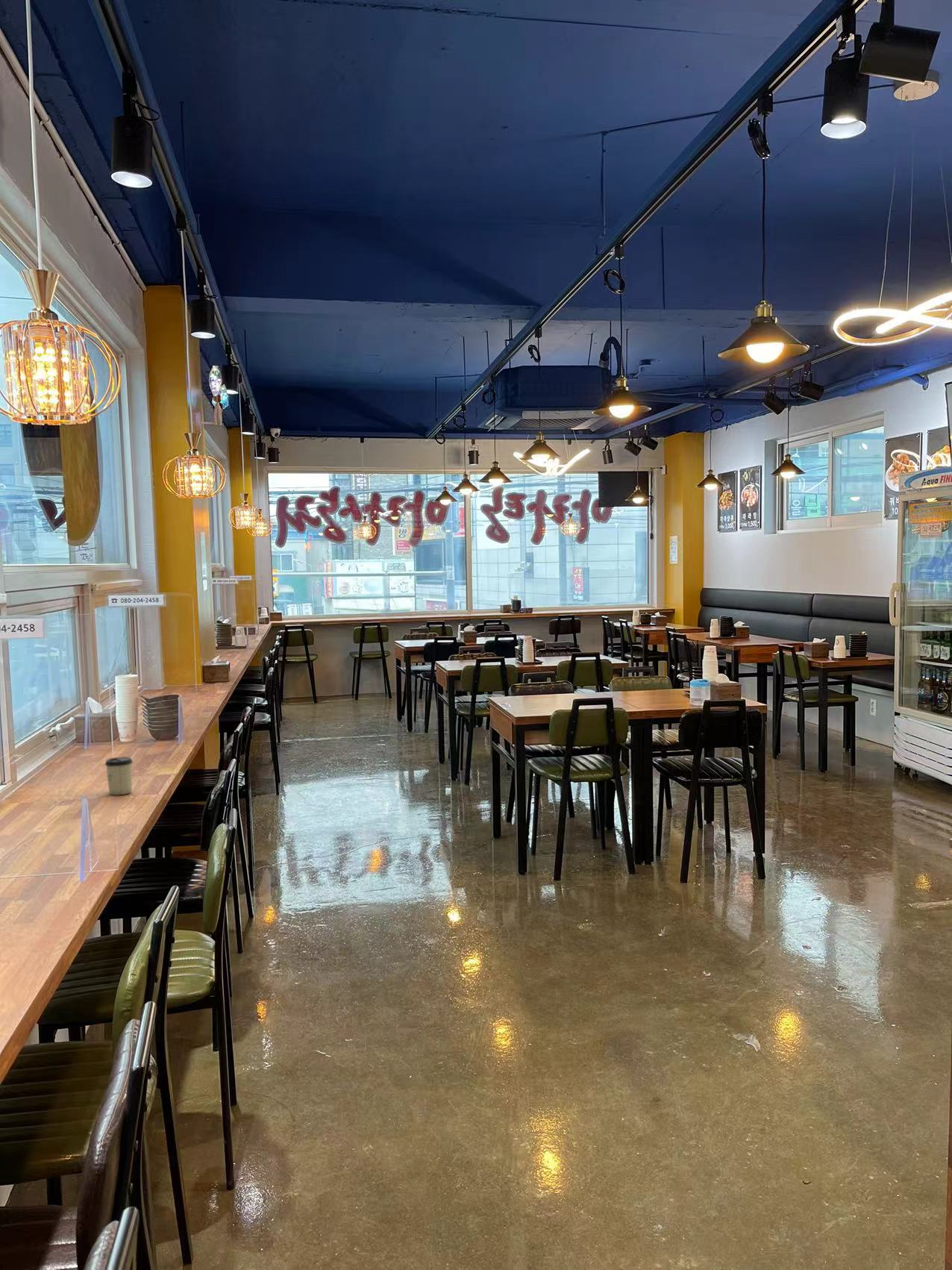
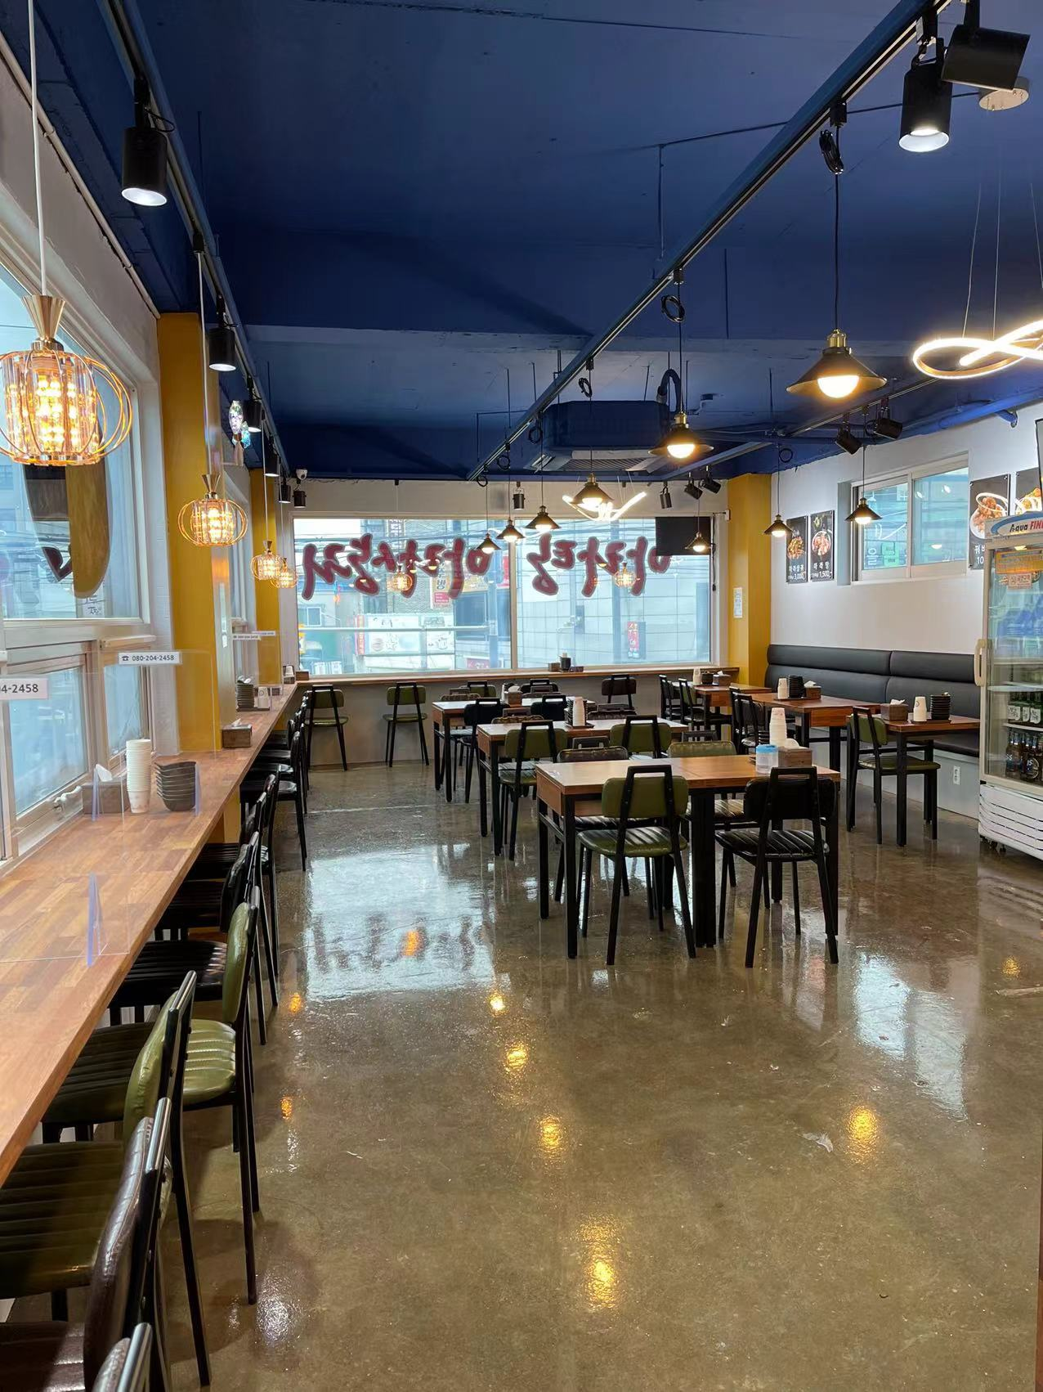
- cup (119, 775)
